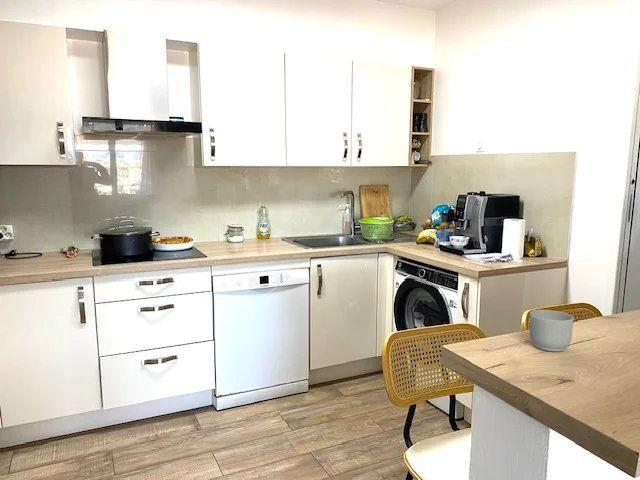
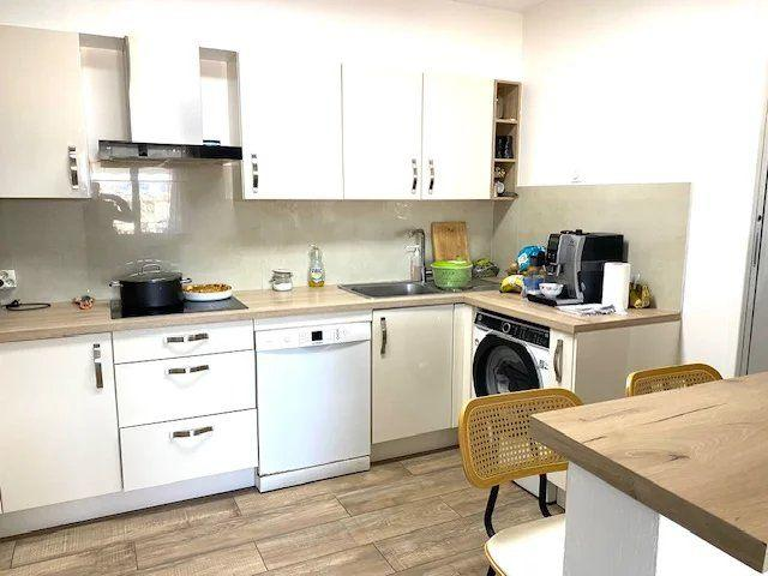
- mug (550, 329)
